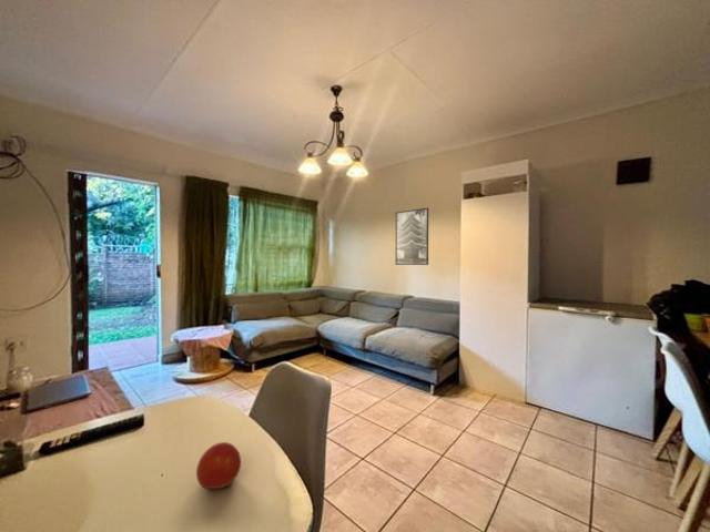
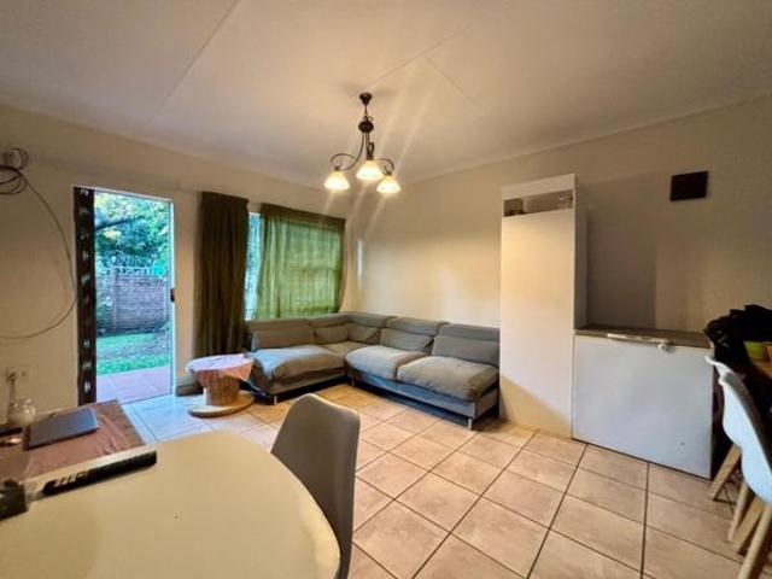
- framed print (410, 237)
- fruit (219, 463)
